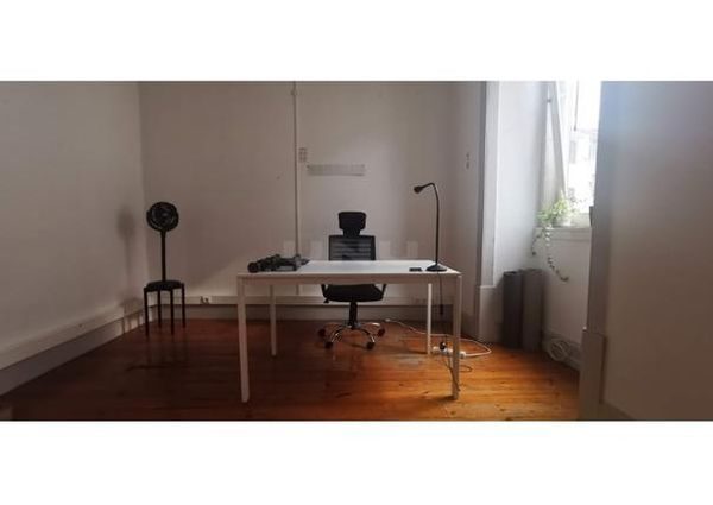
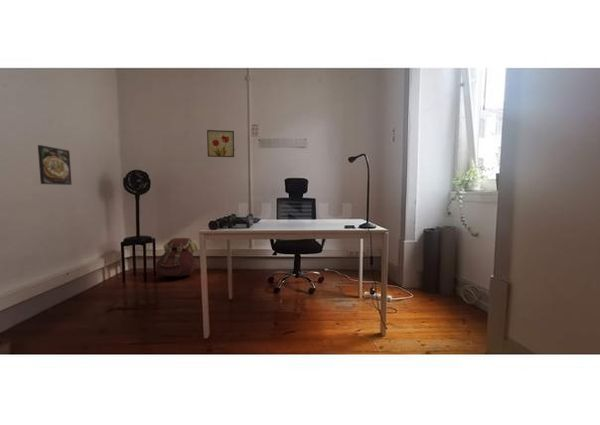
+ backpack (177, 257)
+ wall art (220, 143)
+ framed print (55, 166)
